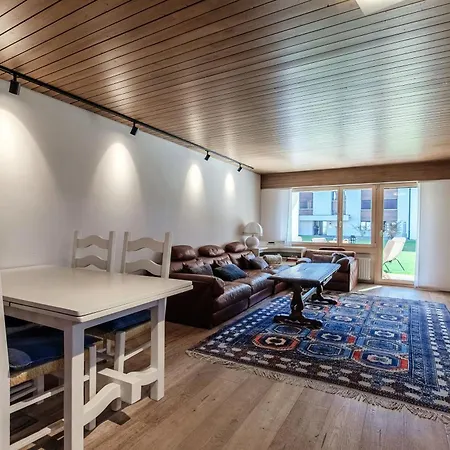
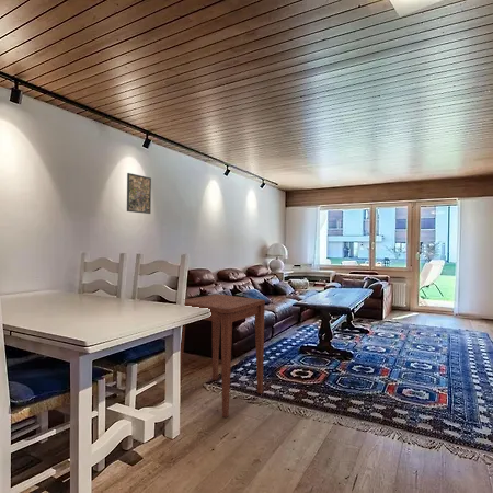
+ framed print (139, 194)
+ side table (221, 347)
